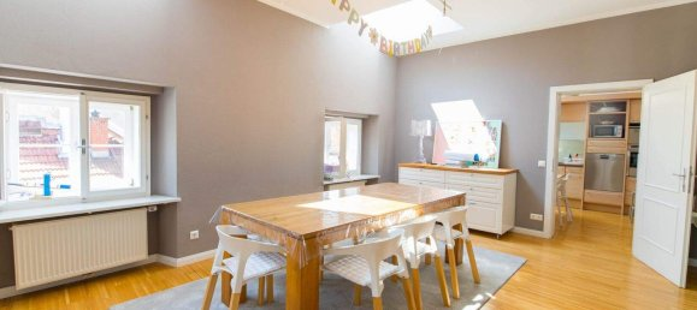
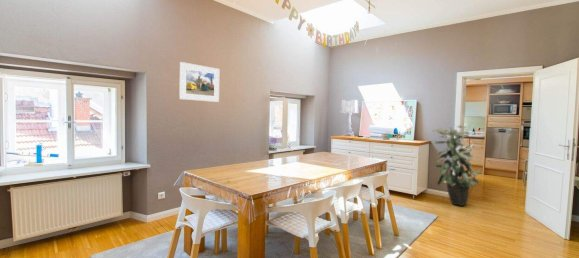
+ indoor plant (455, 165)
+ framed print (200, 83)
